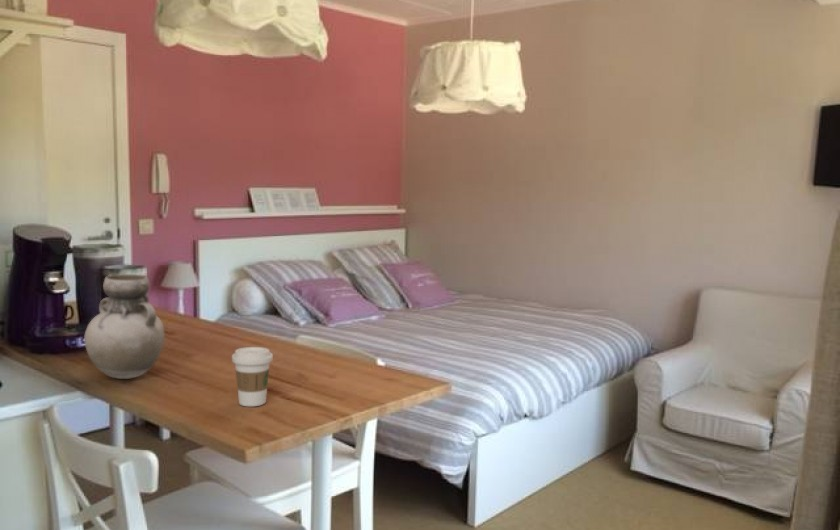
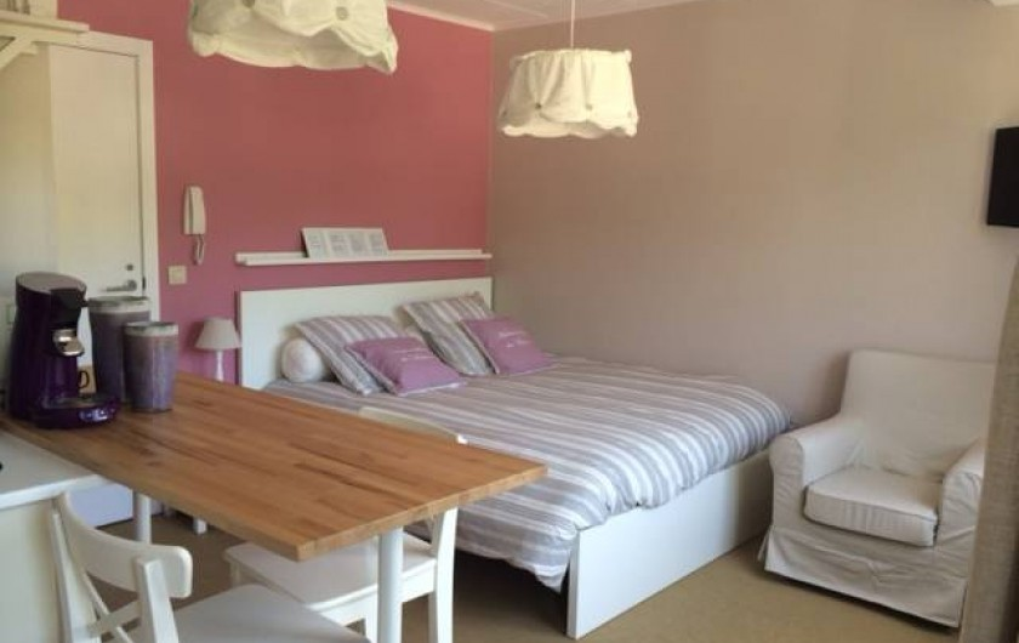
- vase (125, 327)
- coffee cup (252, 376)
